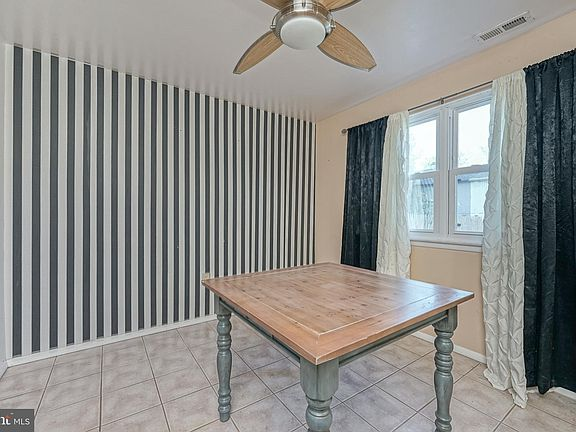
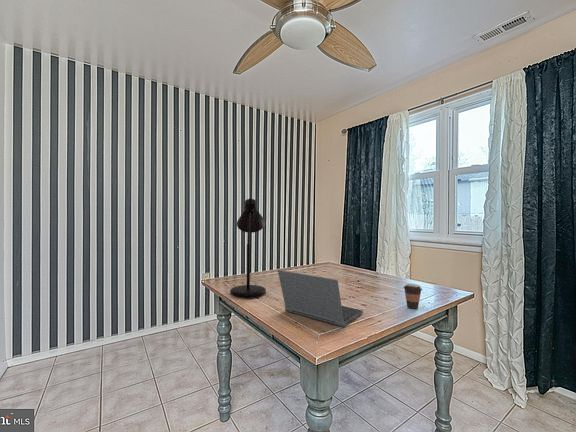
+ desk lamp (249, 243)
+ coffee cup (412, 296)
+ laptop computer (320, 291)
